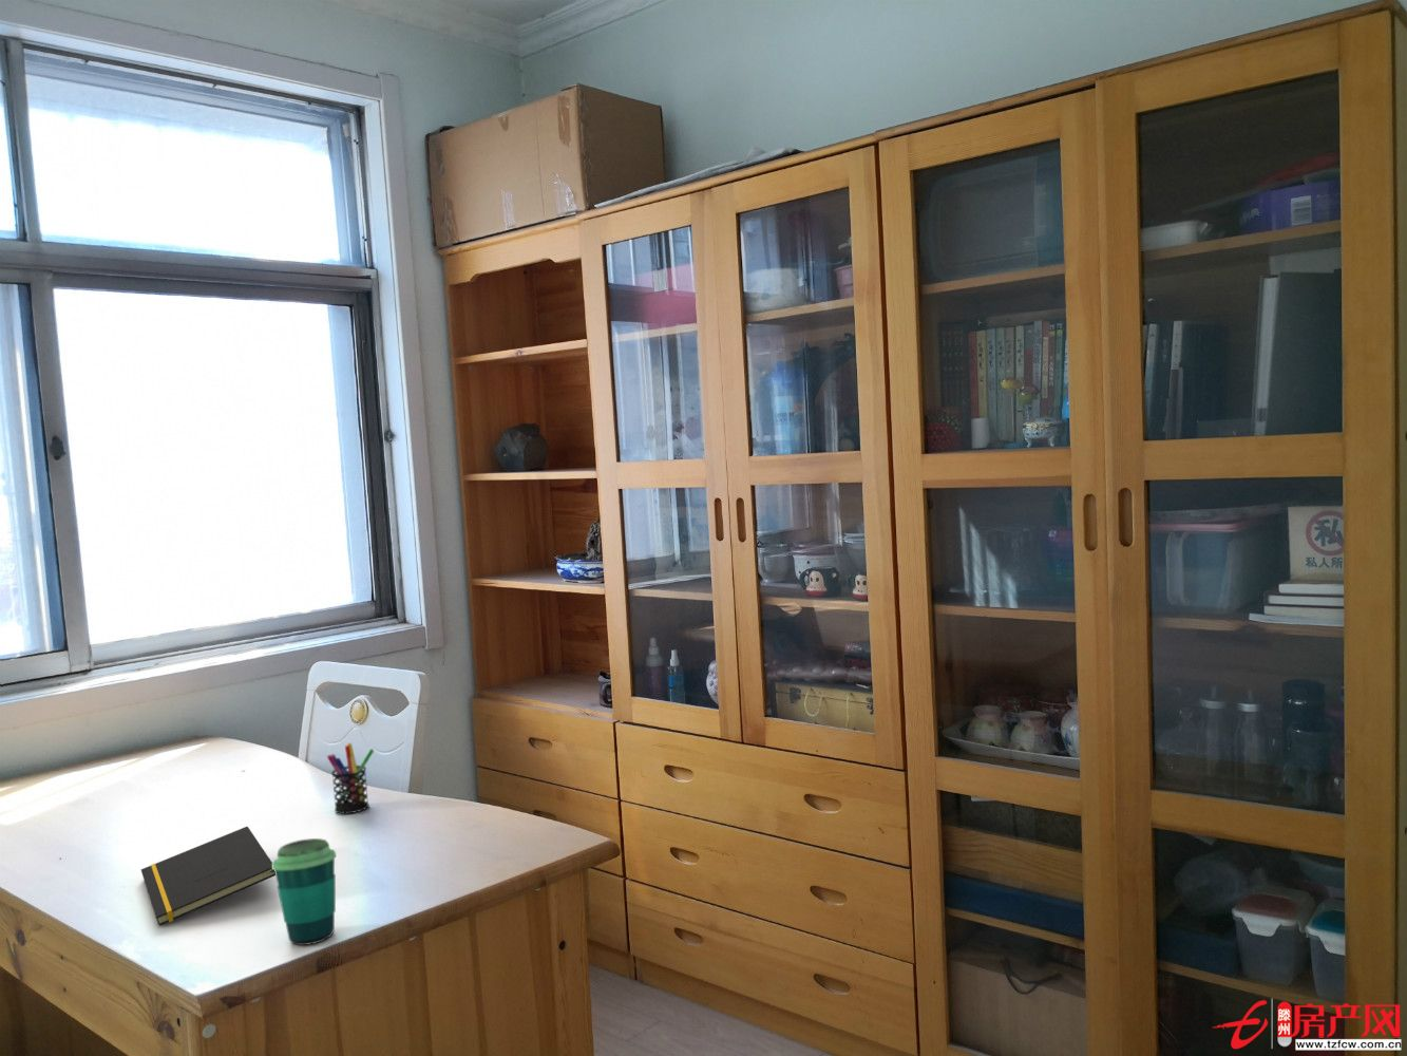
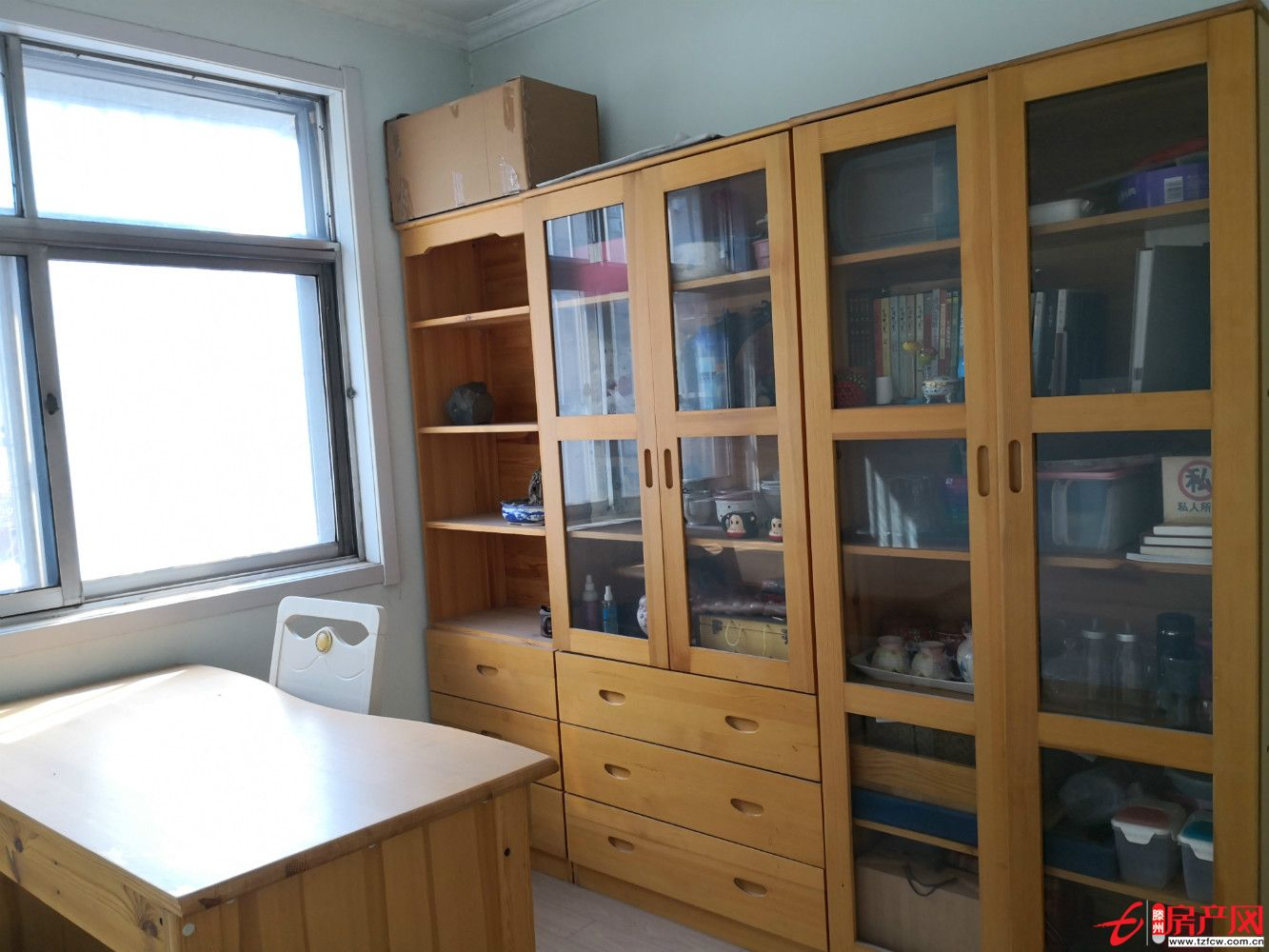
- pen holder (353, 774)
- cup (306, 891)
- notepad (207, 871)
